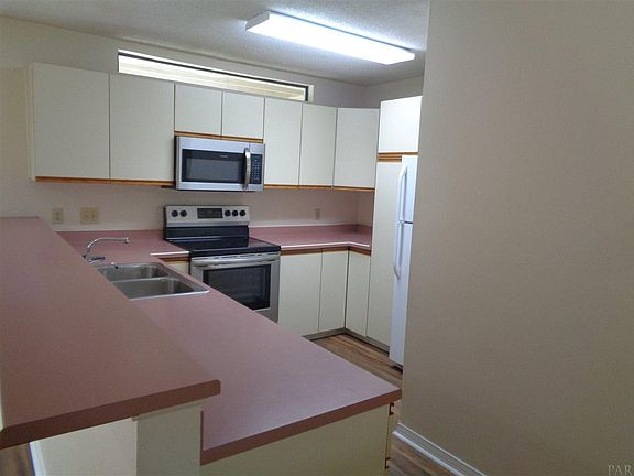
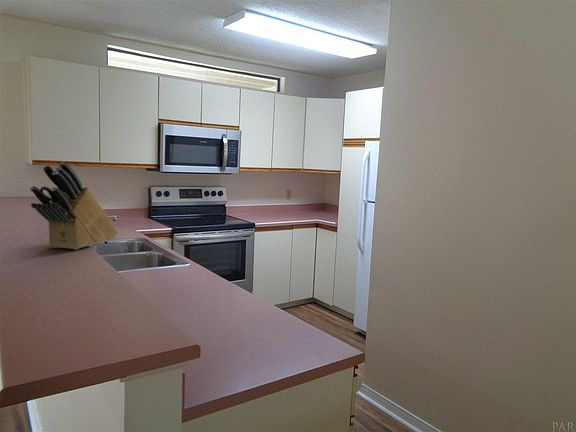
+ knife block (77, 203)
